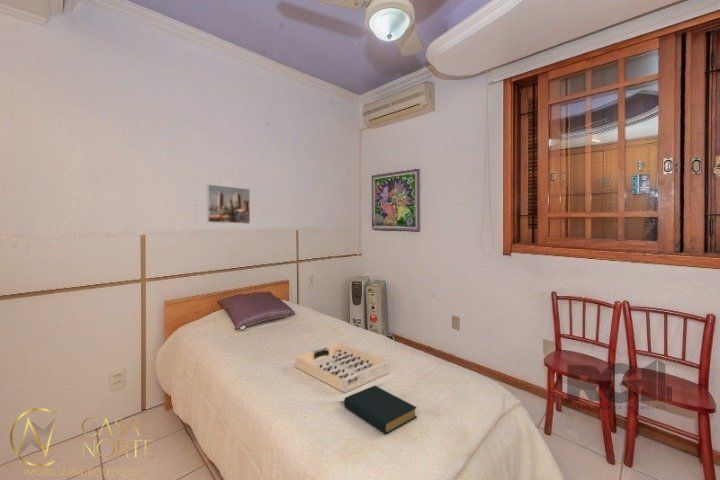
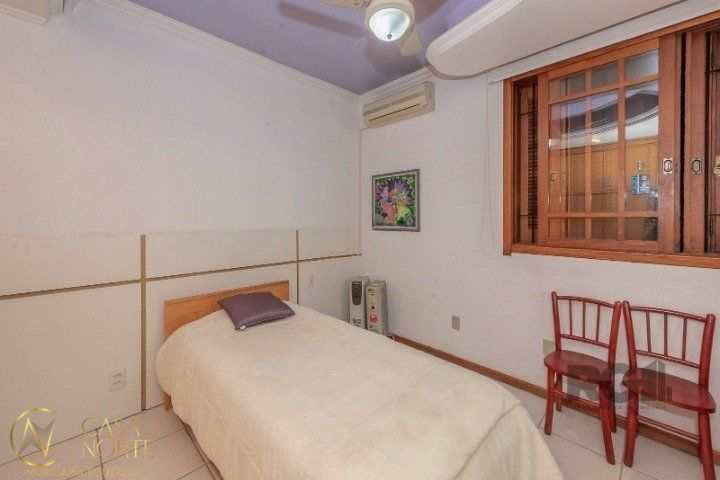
- tray (341, 364)
- hardback book (379, 407)
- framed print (229, 204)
